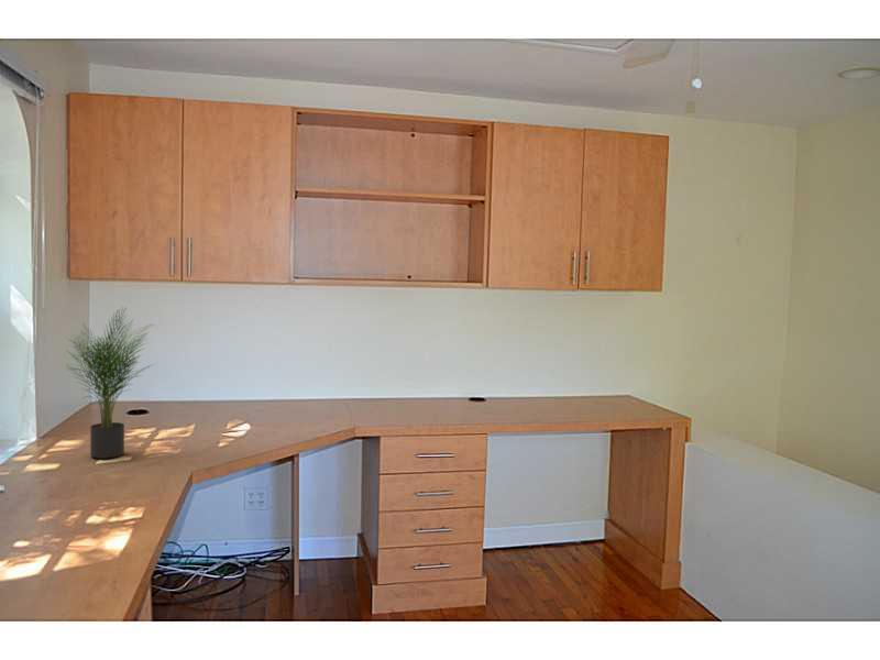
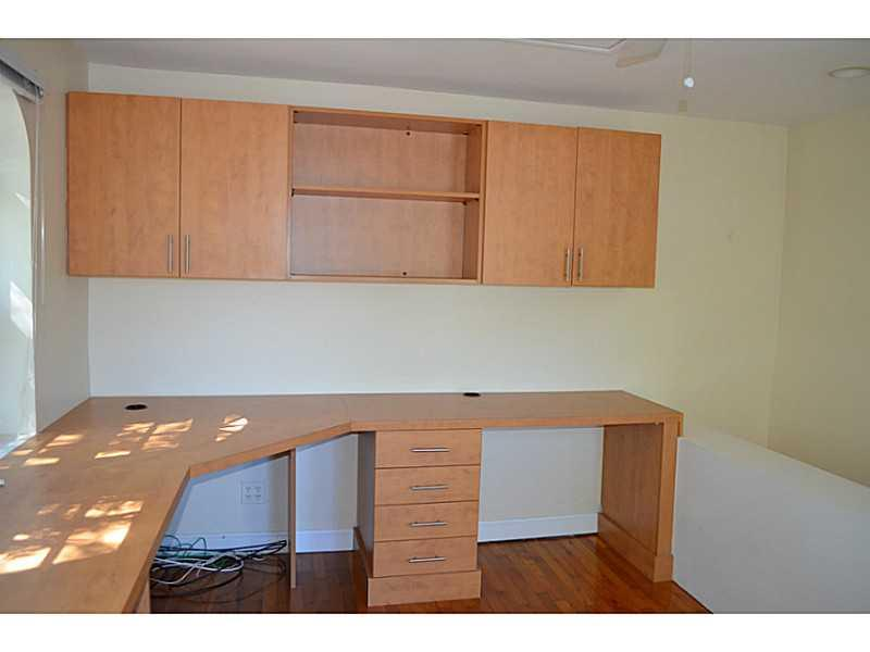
- potted plant (101, 380)
